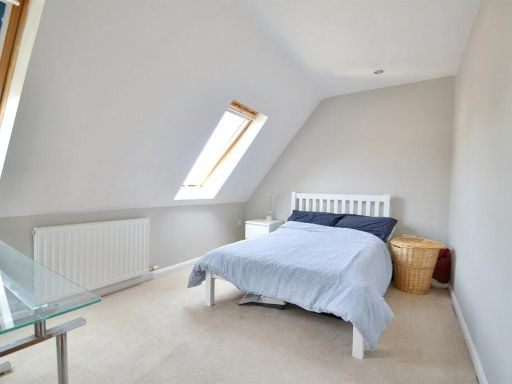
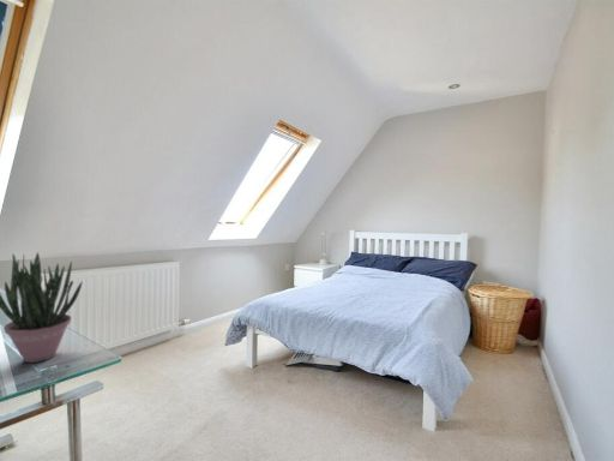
+ potted plant (36, 306)
